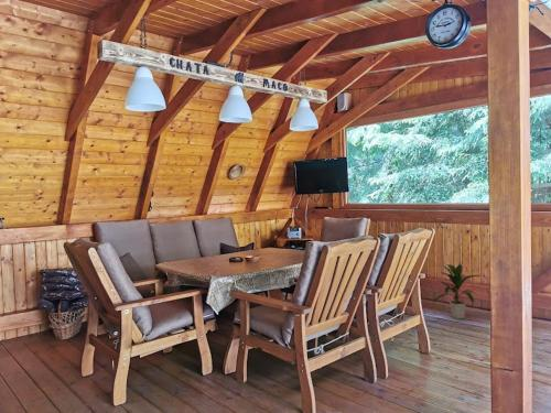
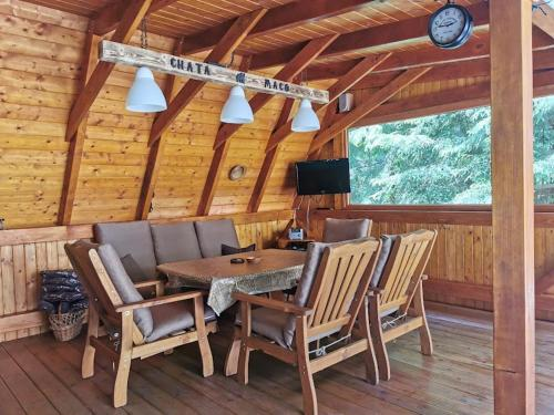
- indoor plant (454, 289)
